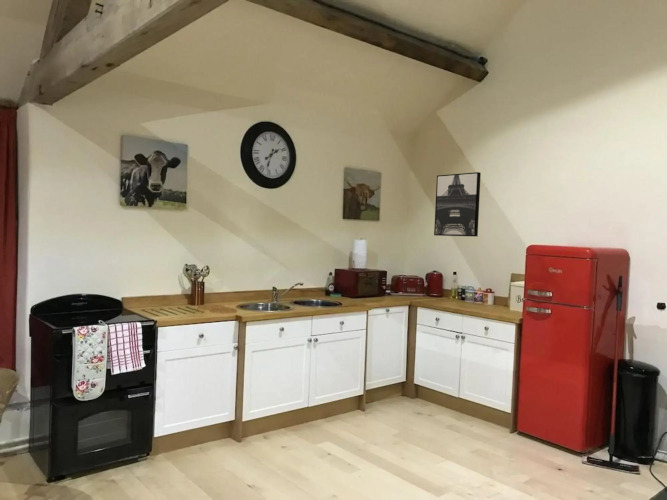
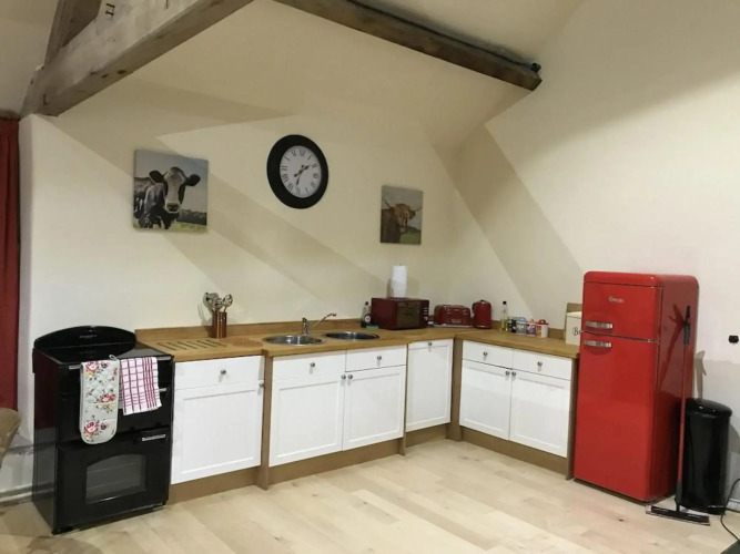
- wall art (456, 205)
